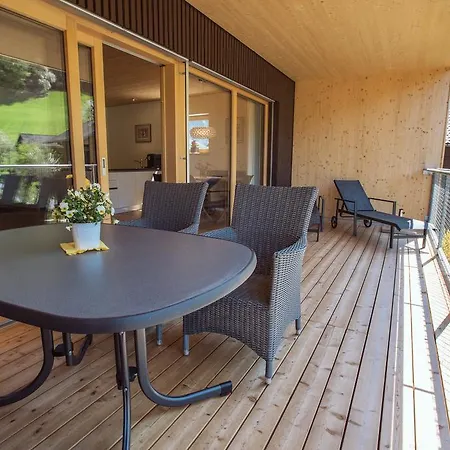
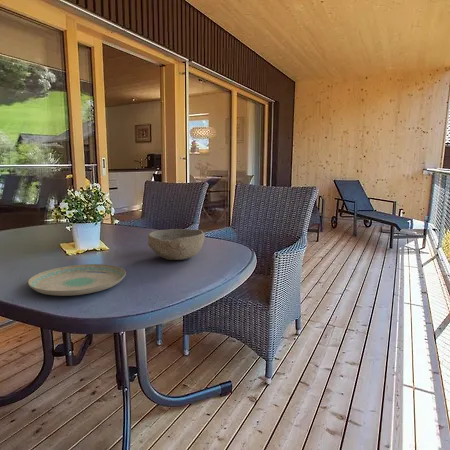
+ bowl (176, 244)
+ plate (79, 279)
